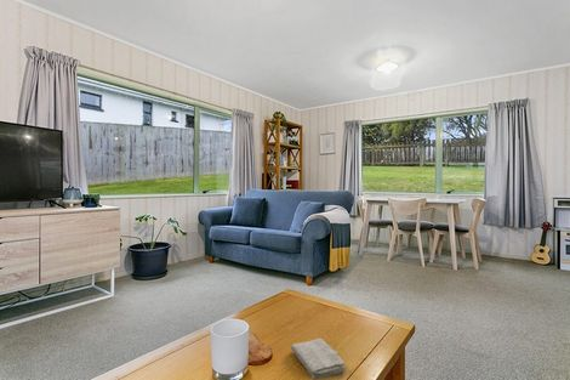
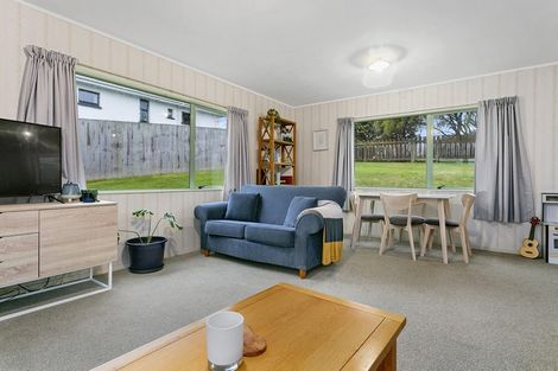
- washcloth (317, 356)
